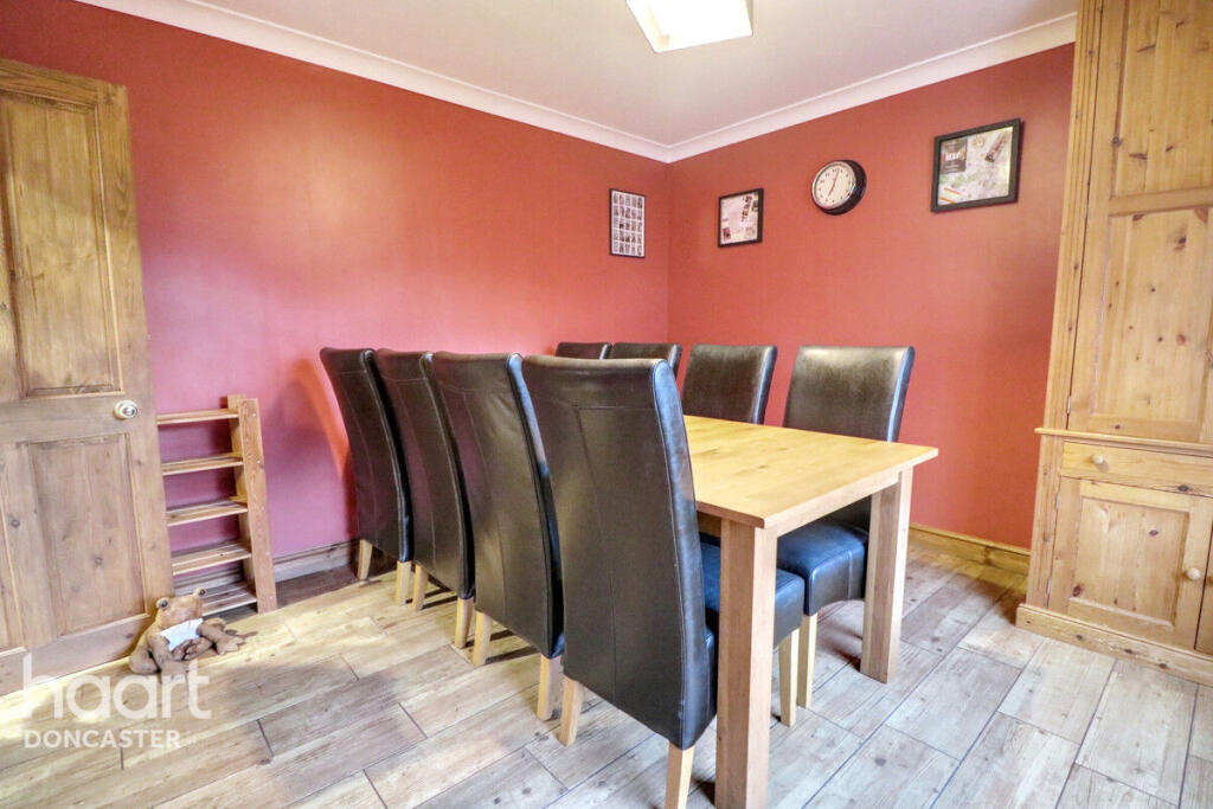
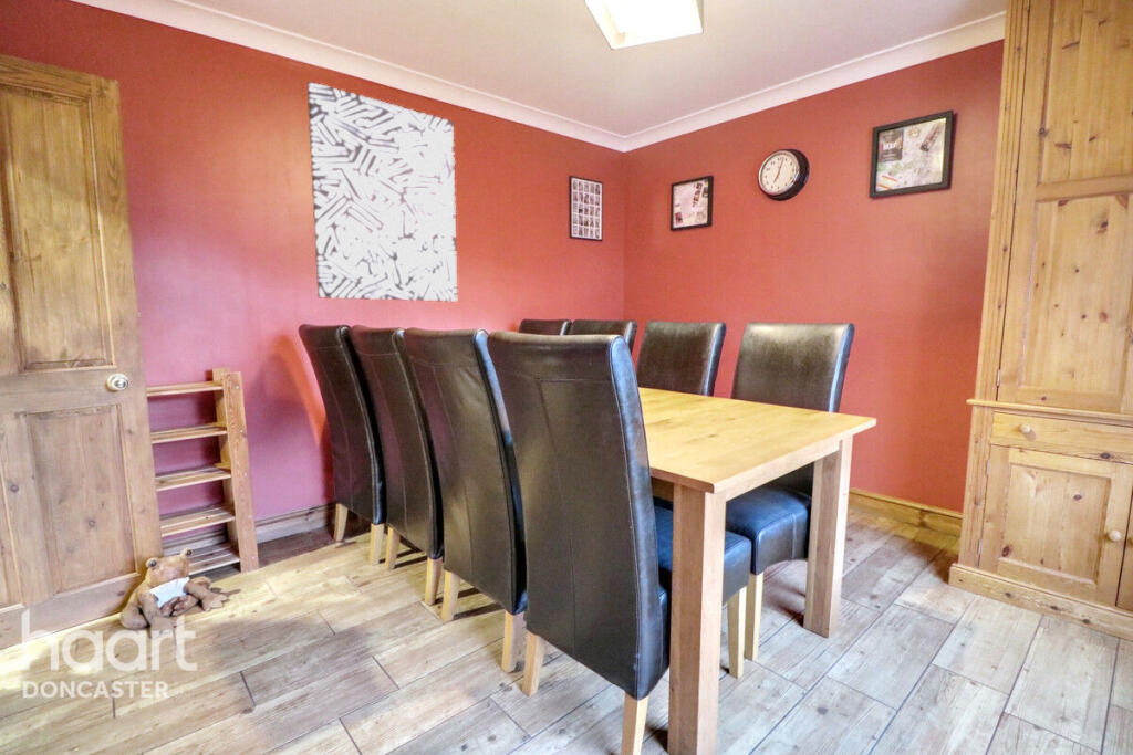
+ wall art (389, 203)
